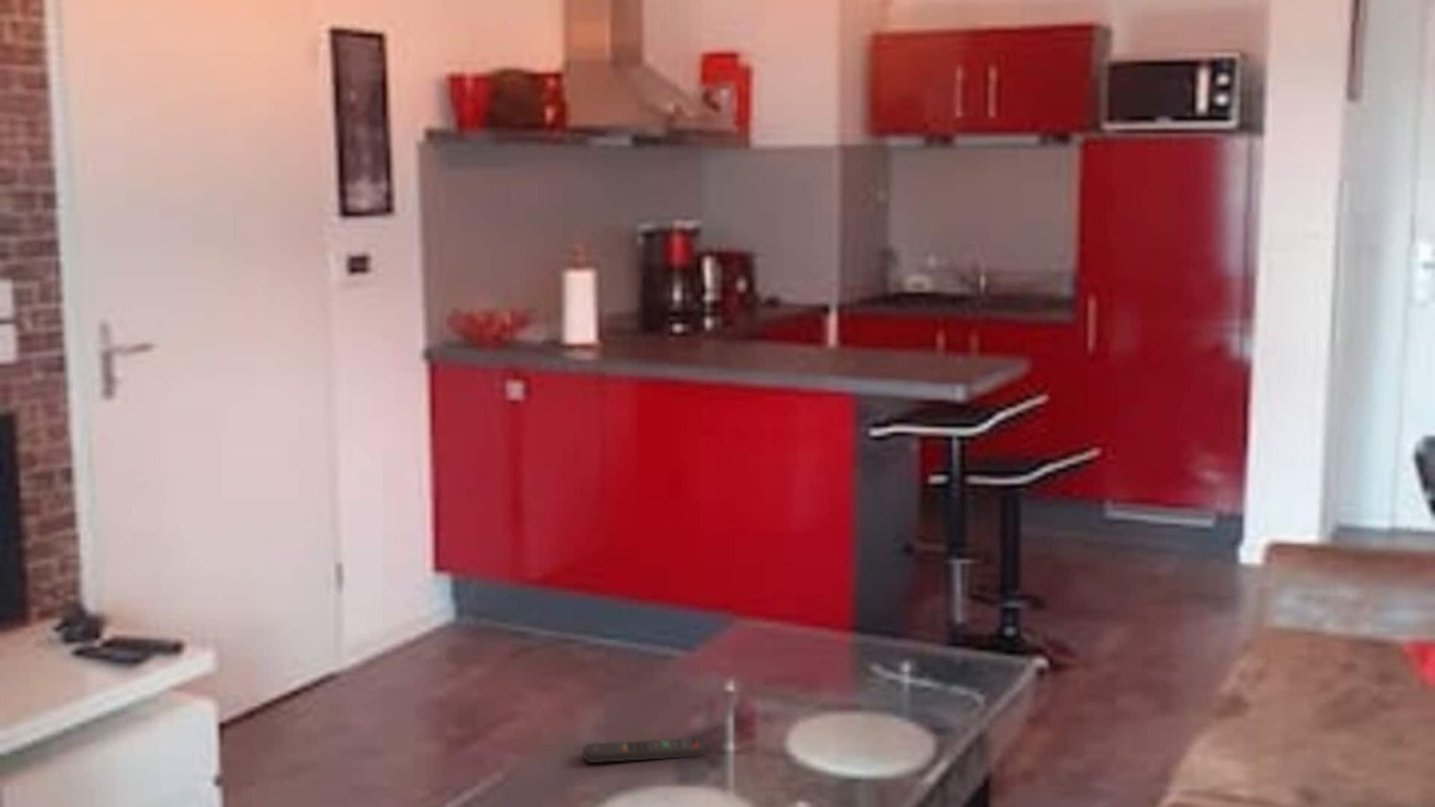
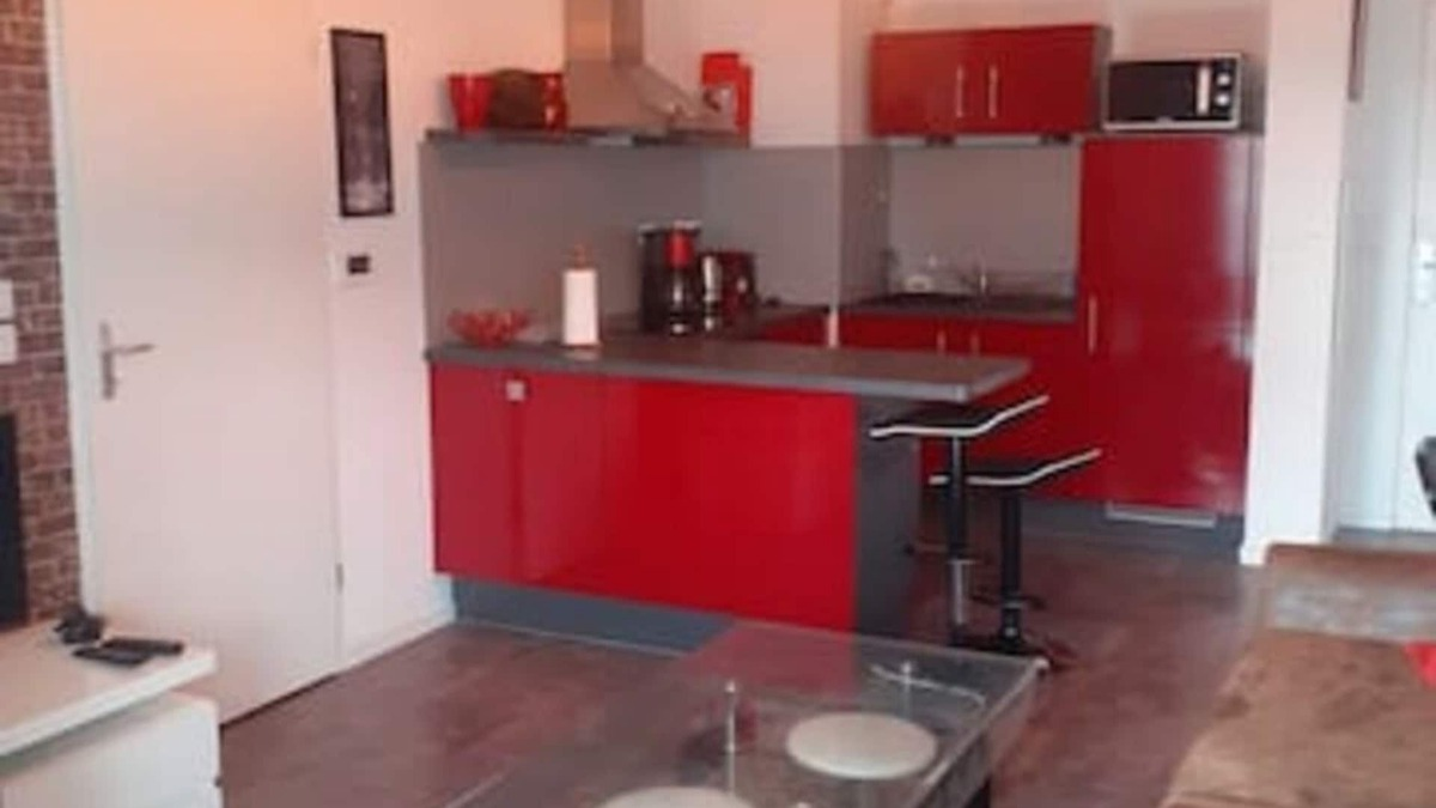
- remote control (643, 750)
